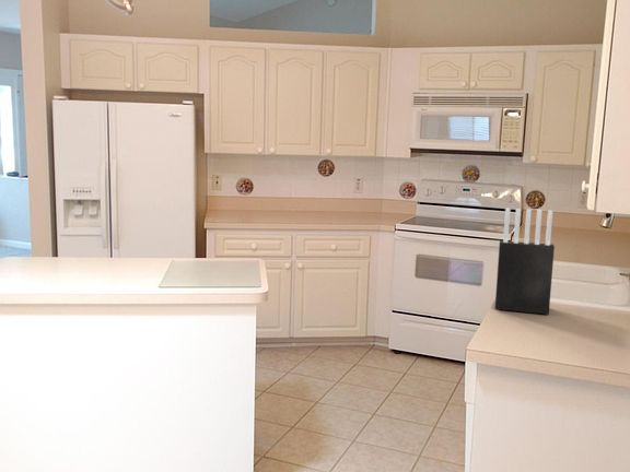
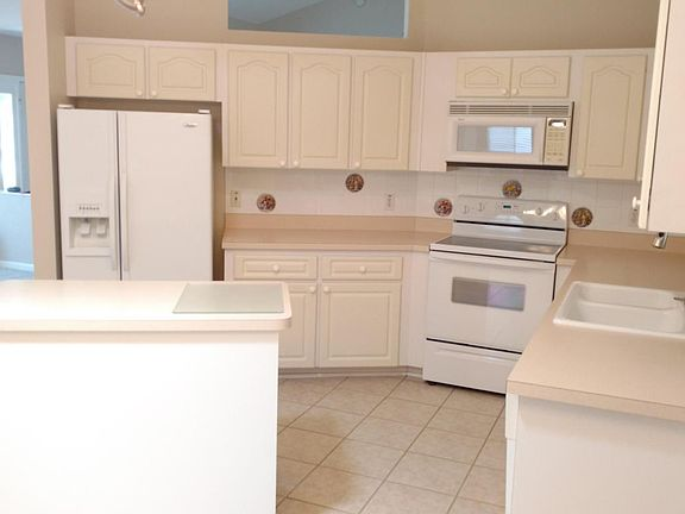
- knife block (524, 258)
